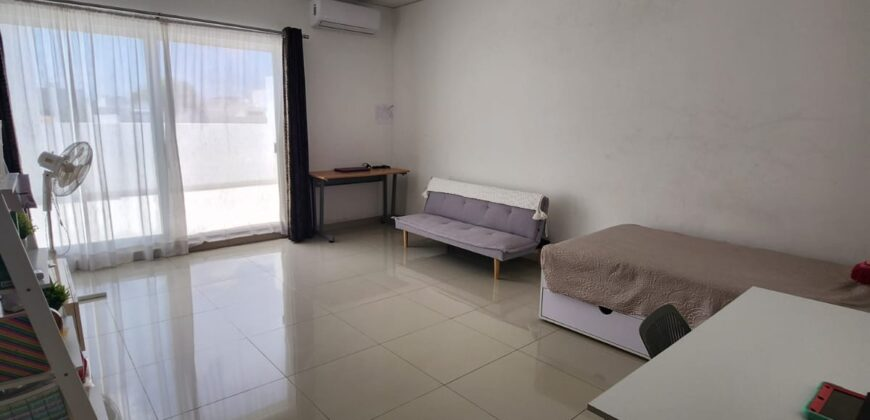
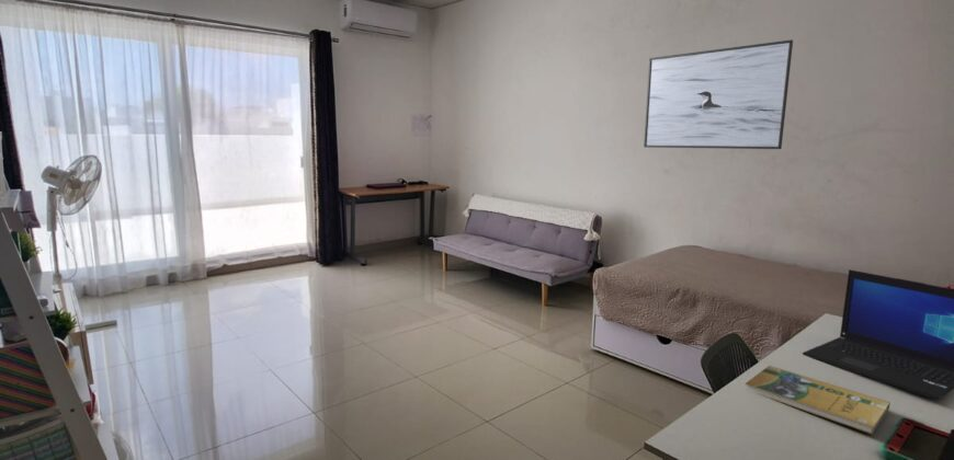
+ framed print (709, 100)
+ booklet (814, 395)
+ laptop (888, 326)
